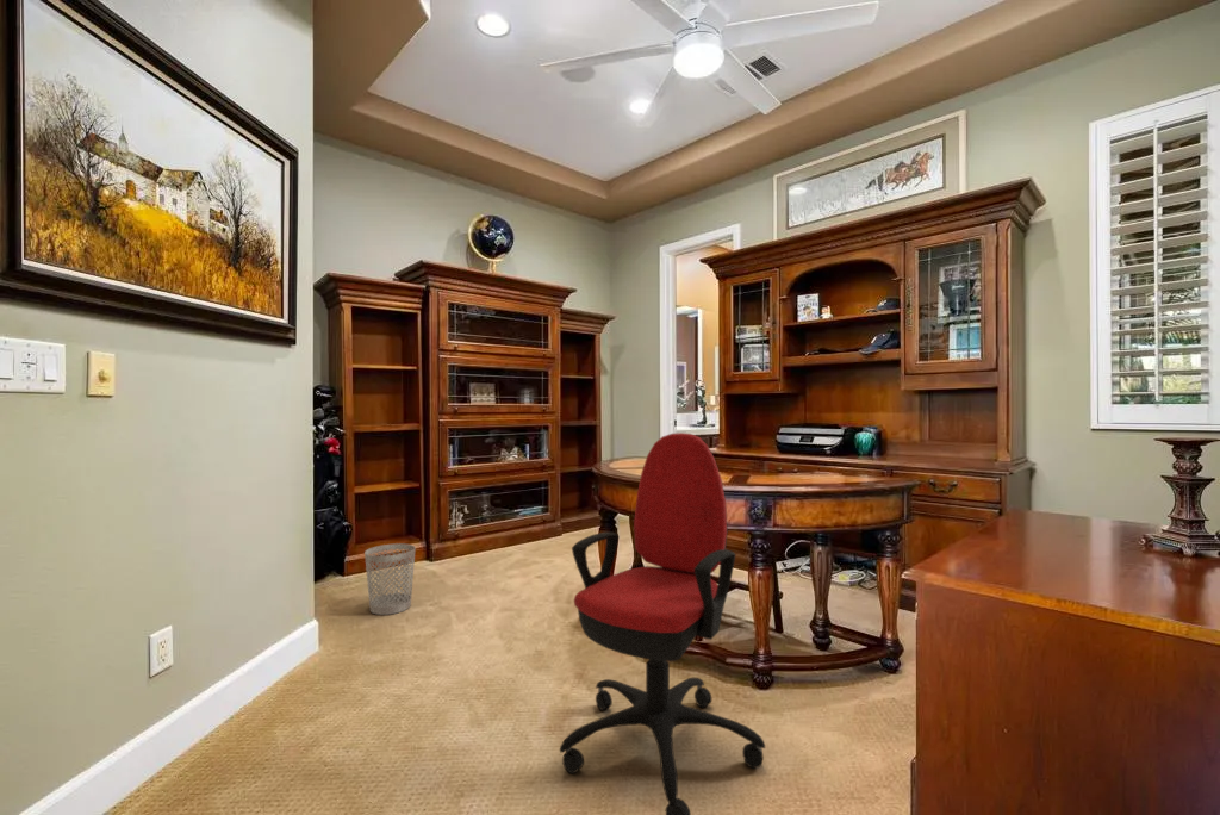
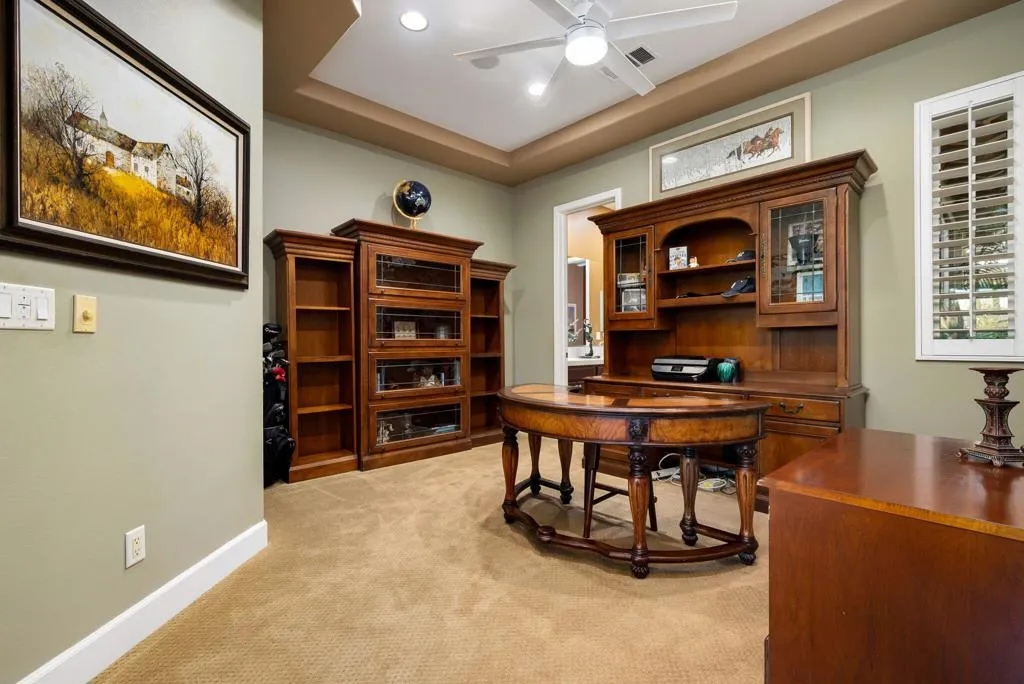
- wastebasket (390, 578)
- office chair (662, 589)
